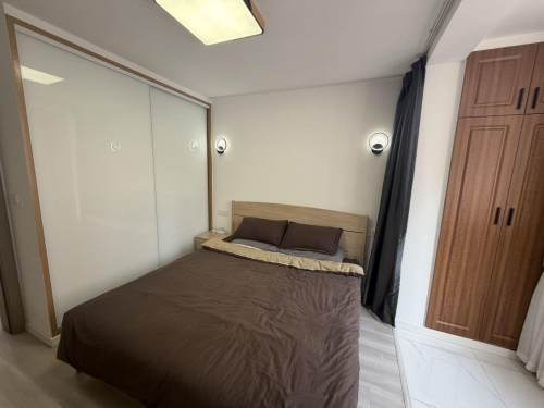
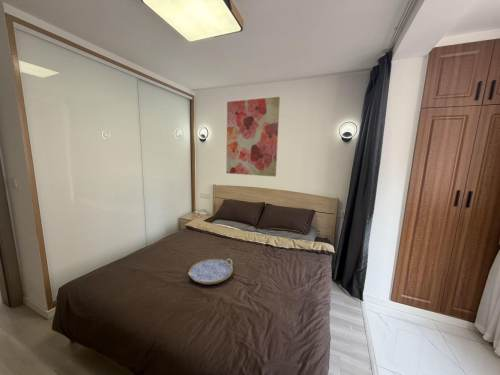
+ serving tray (211, 270)
+ wall art (251, 138)
